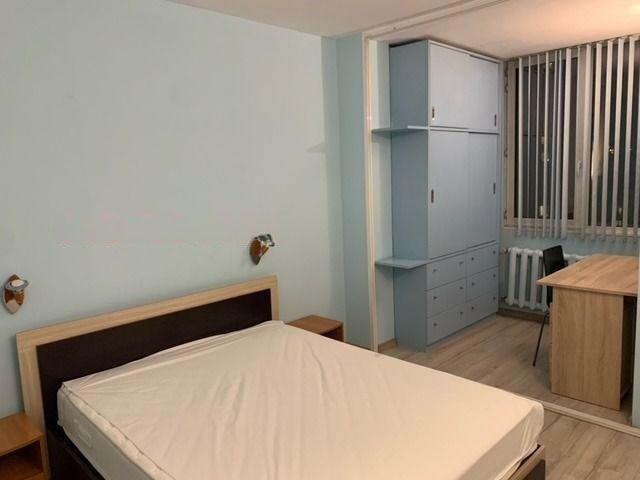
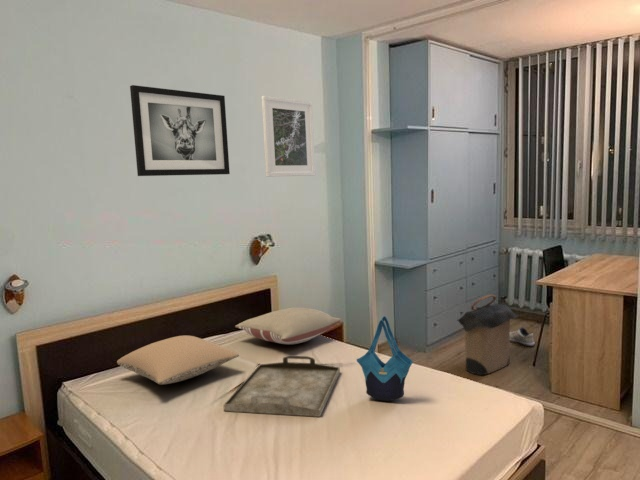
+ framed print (289, 137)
+ laundry hamper (487, 329)
+ wall art (183, 133)
+ serving tray (286, 382)
+ pillow (178, 358)
+ pillow (287, 323)
+ tote bag (381, 361)
+ shoe (518, 334)
